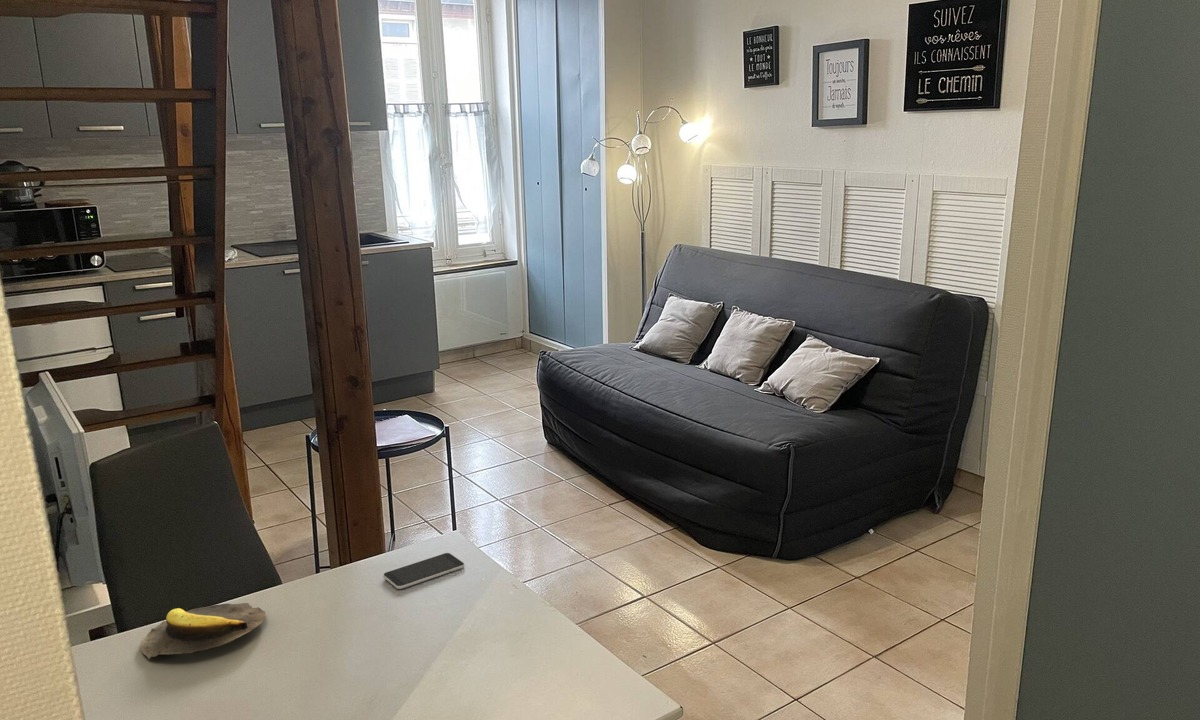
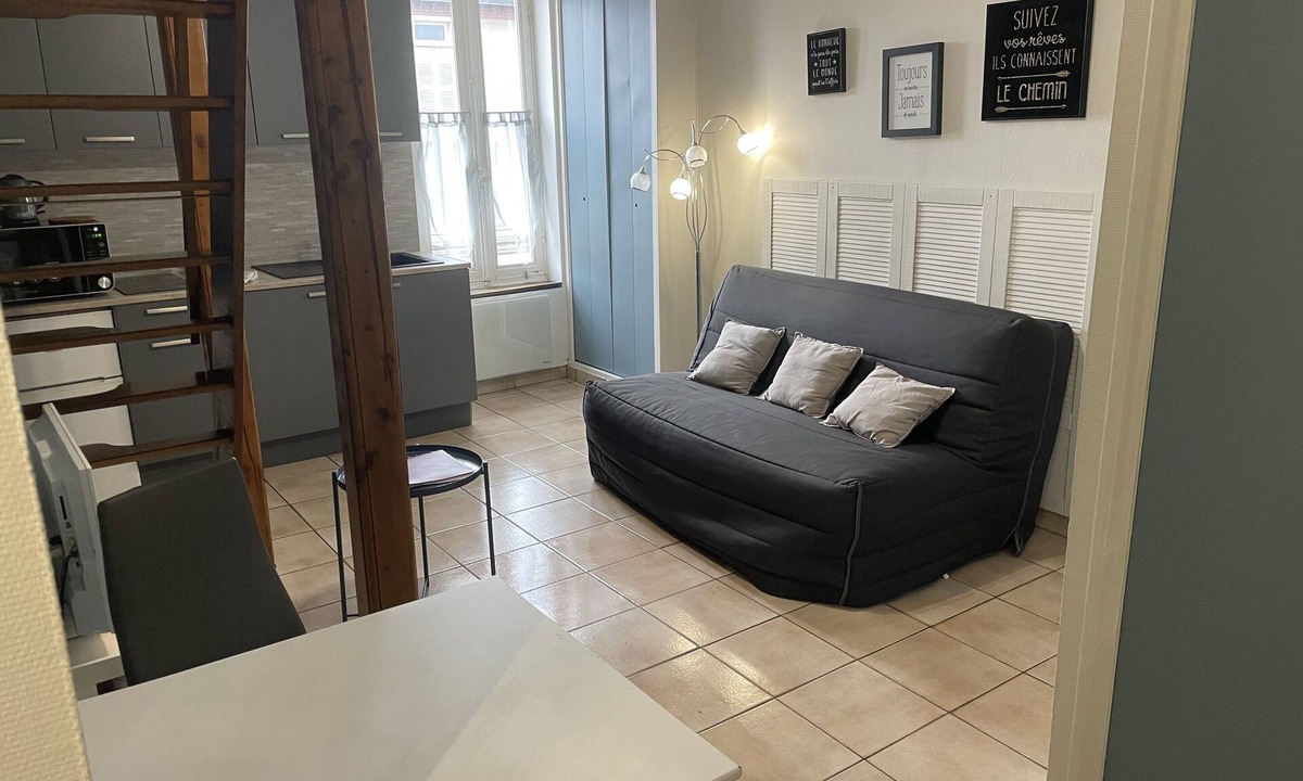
- smartphone (424, 570)
- banana (203, 620)
